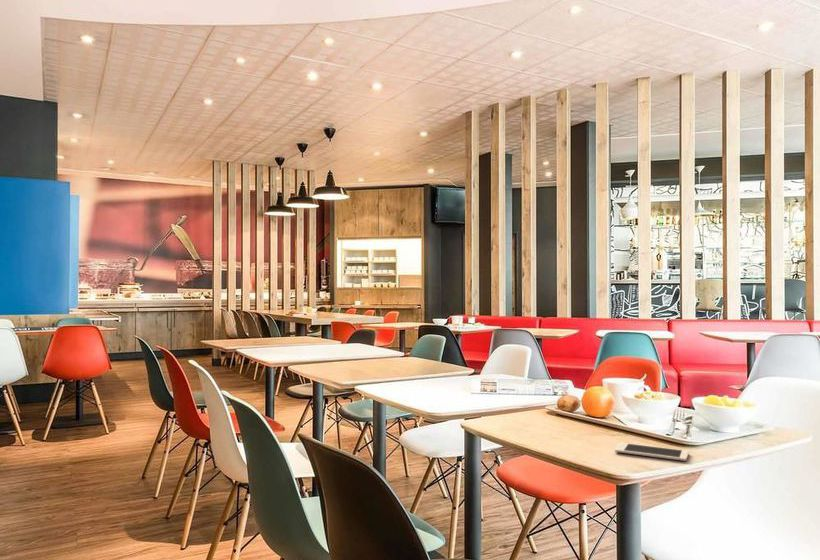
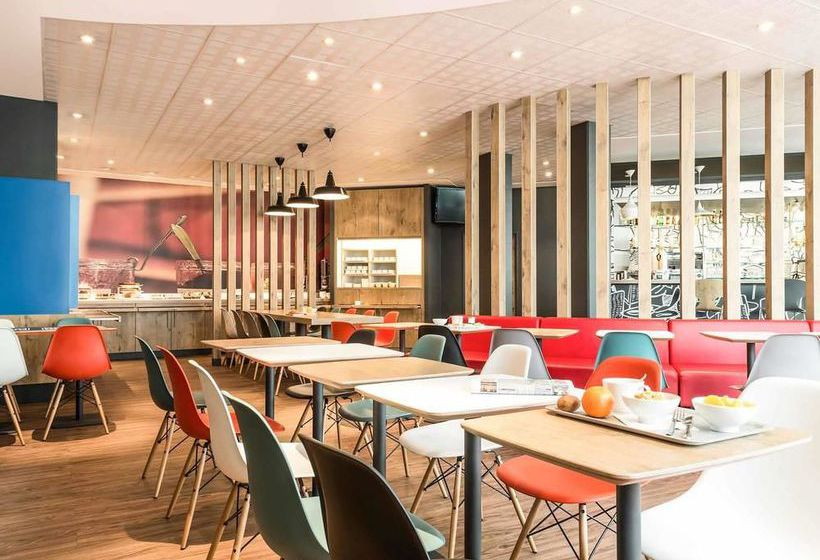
- cell phone (651, 451)
